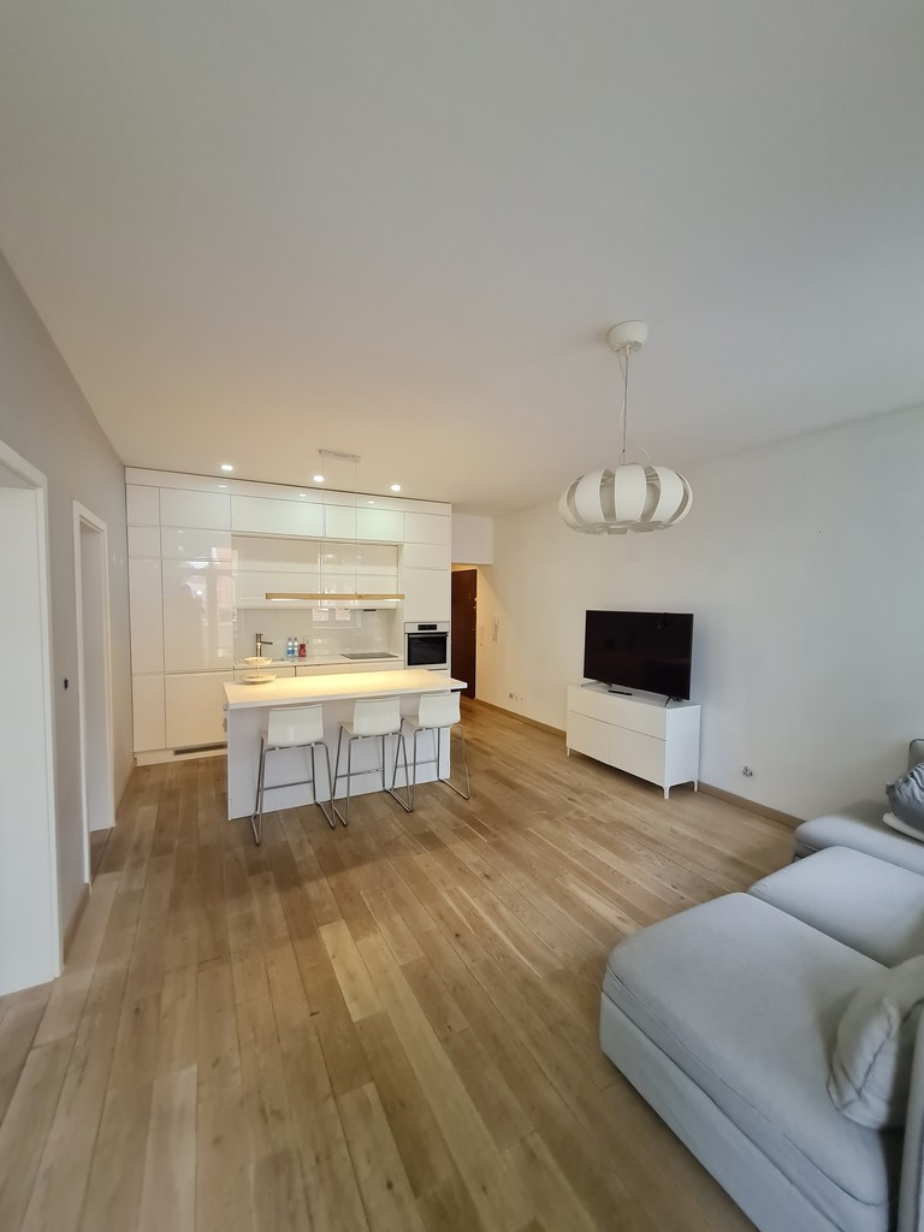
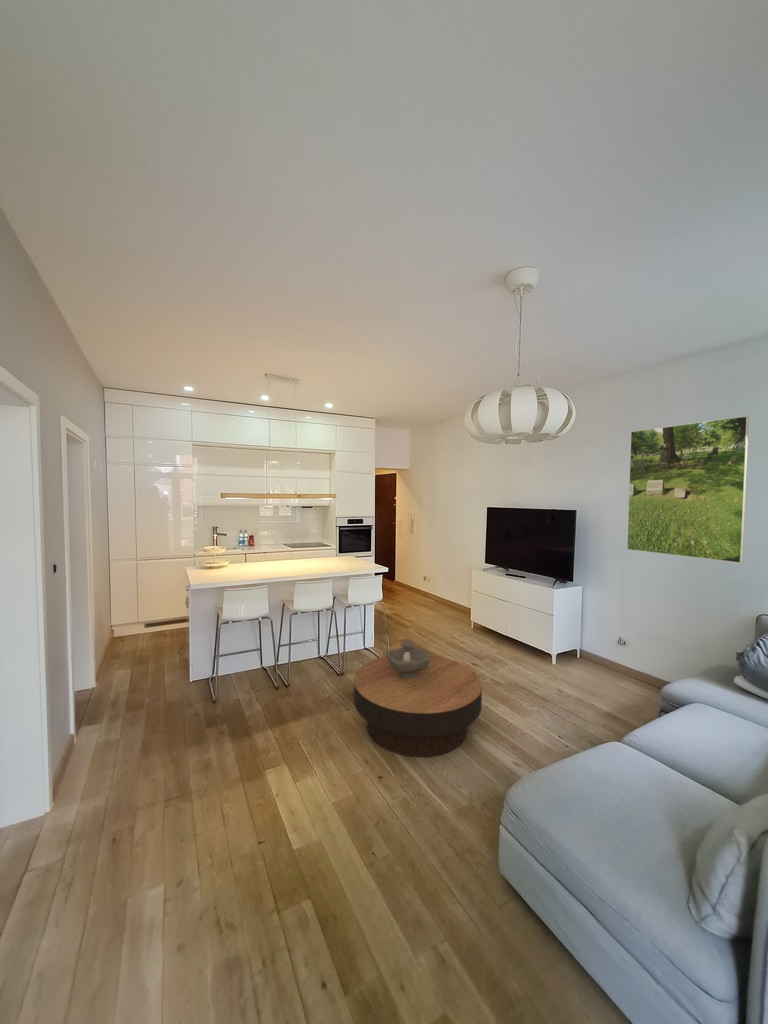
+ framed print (681, 490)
+ decorative bowl (407, 656)
+ coffee table (416, 701)
